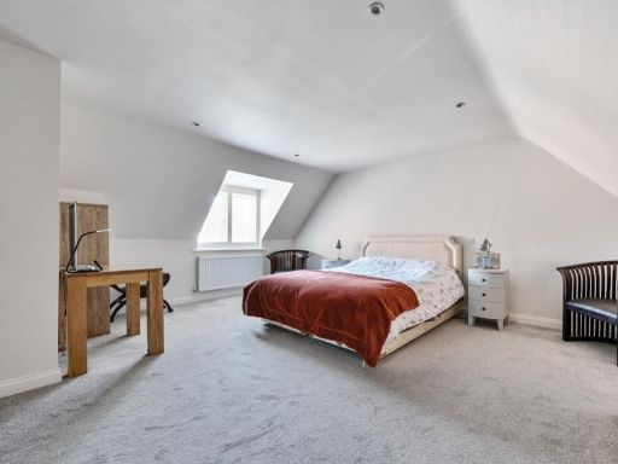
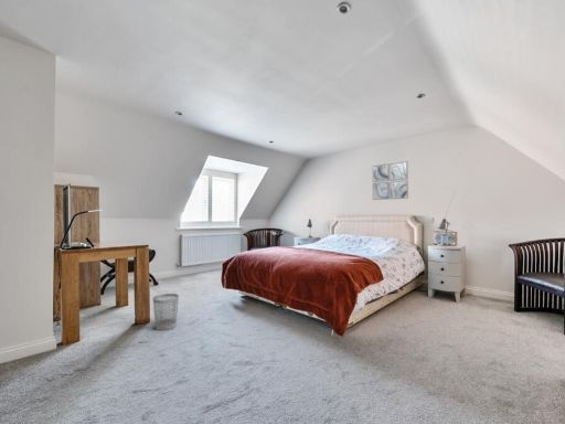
+ wall art (390, 180)
+ wastebasket (166, 311)
